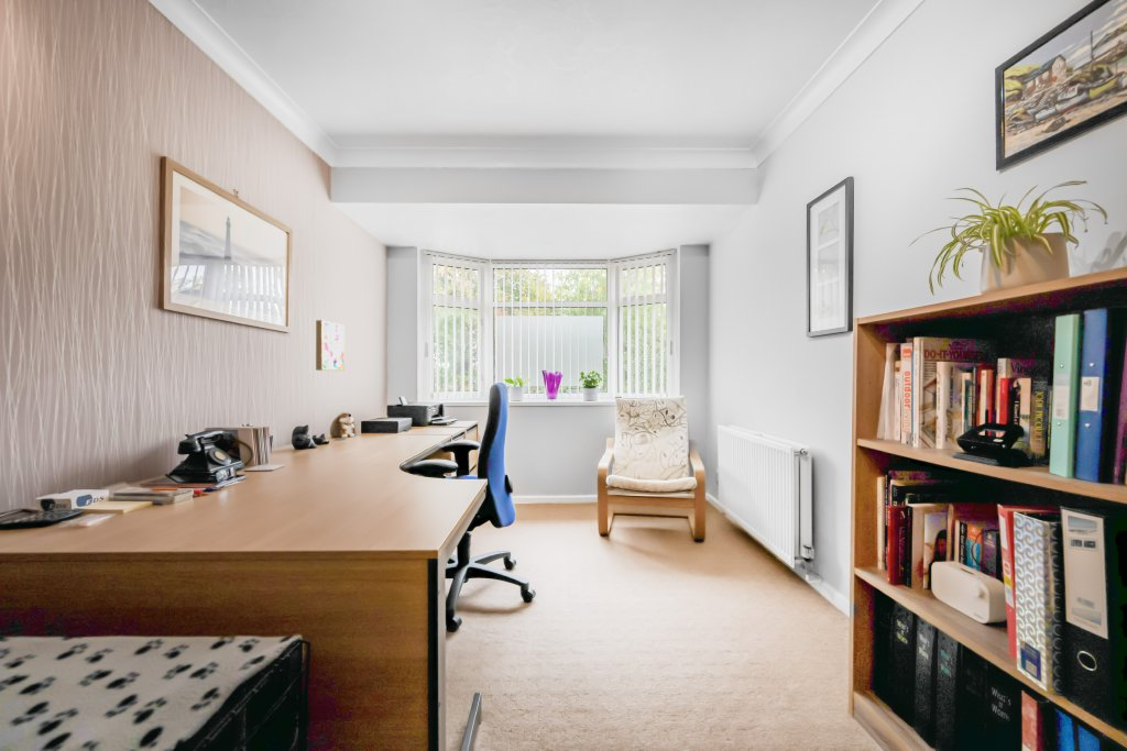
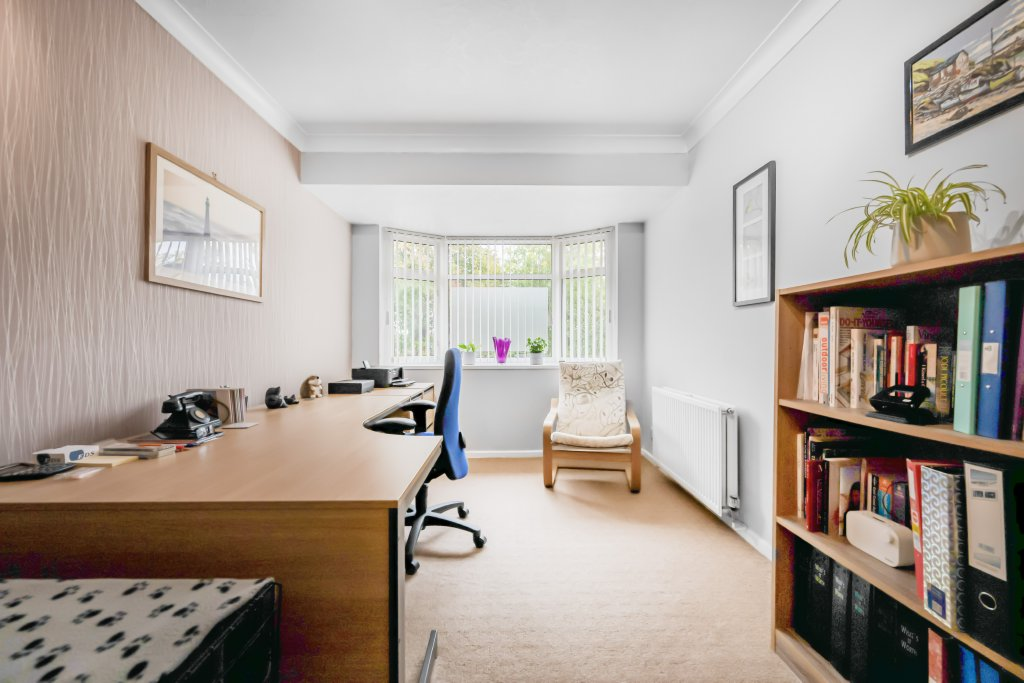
- wall art (330, 346)
